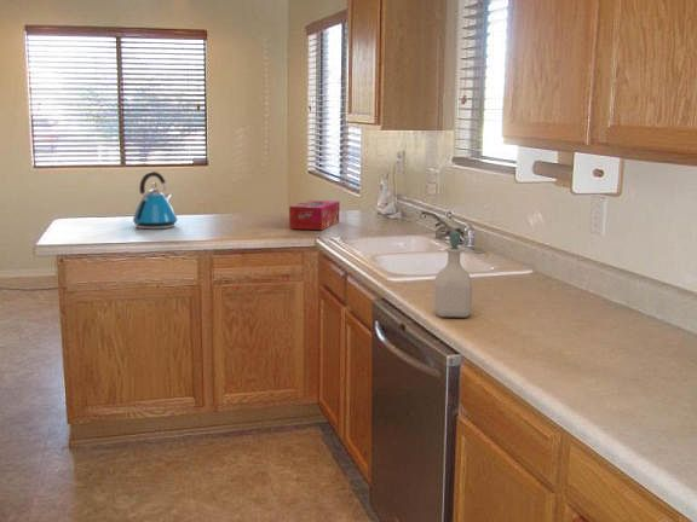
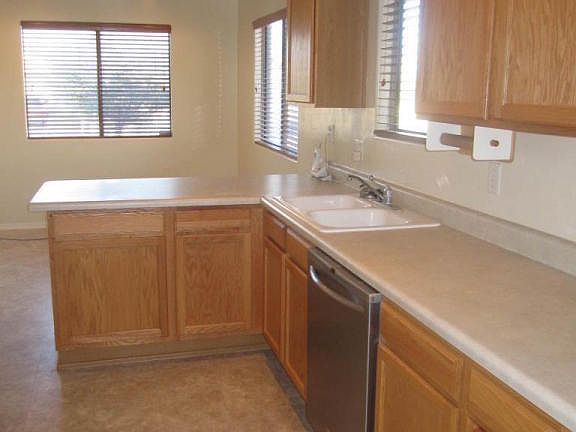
- kettle (152, 198)
- soap bottle (453, 273)
- tissue box (315, 214)
